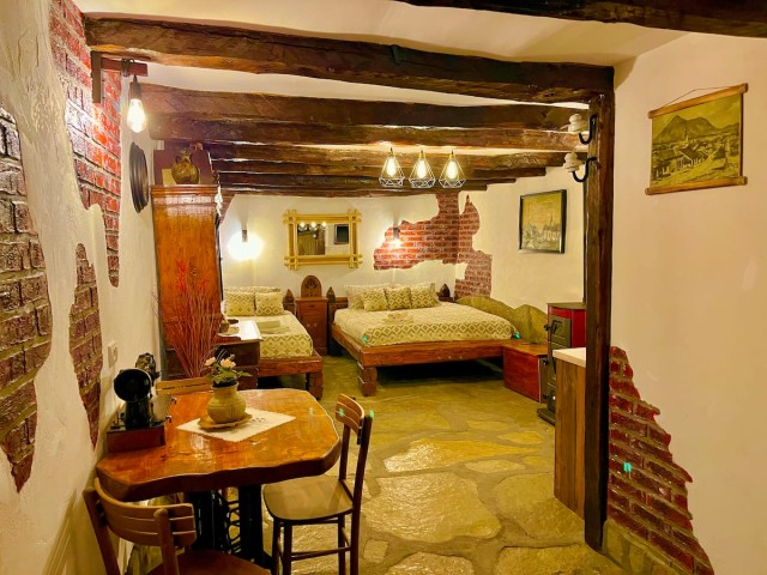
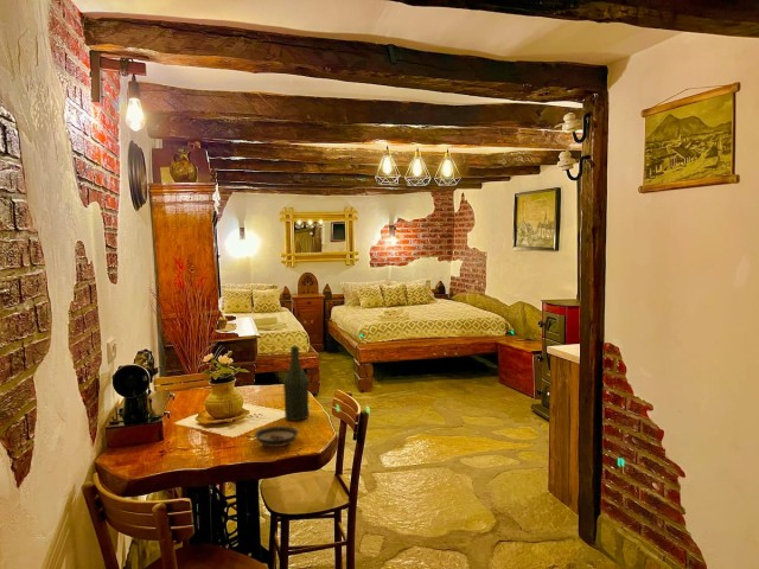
+ bottle (295, 382)
+ saucer (276, 437)
